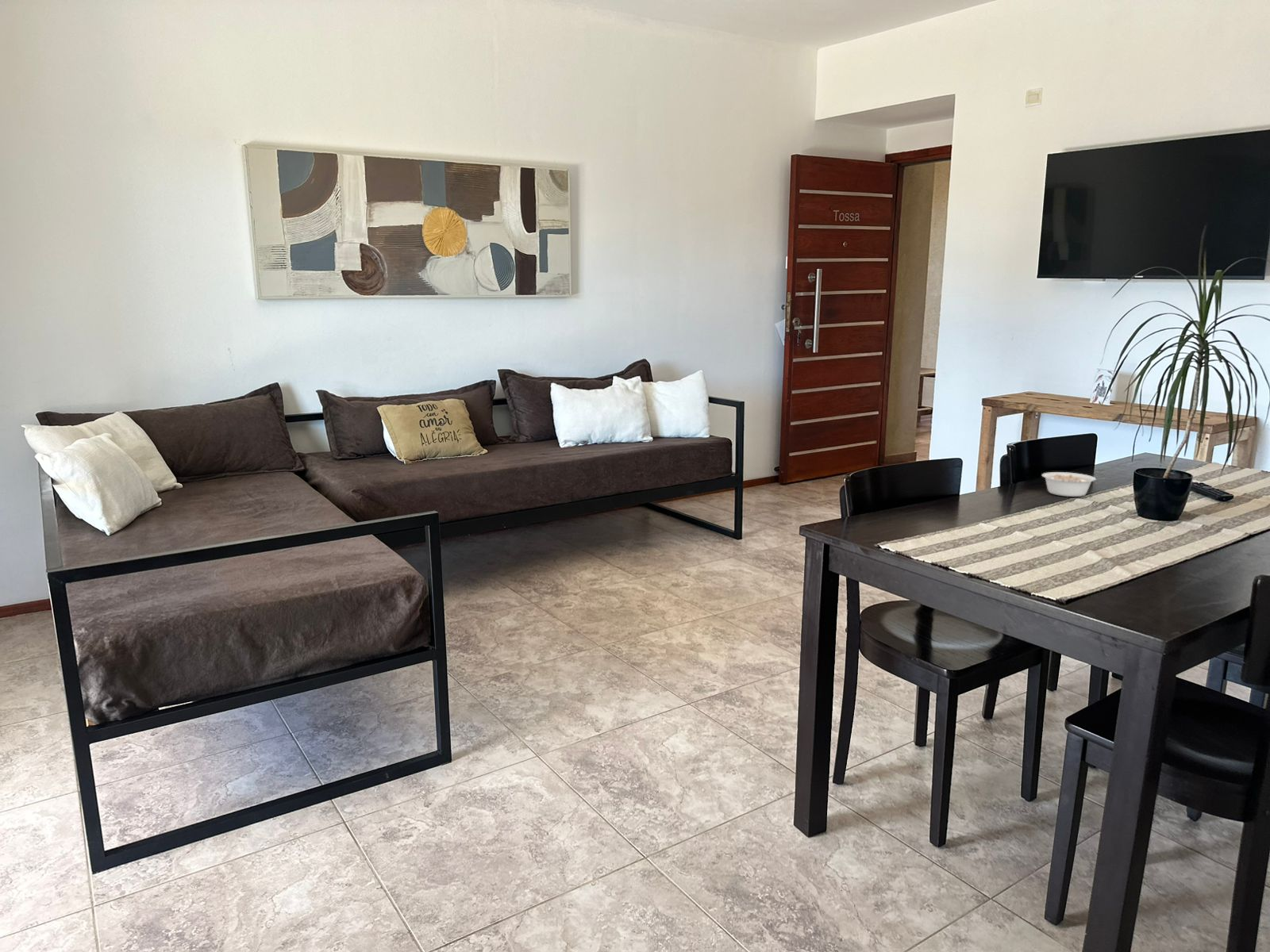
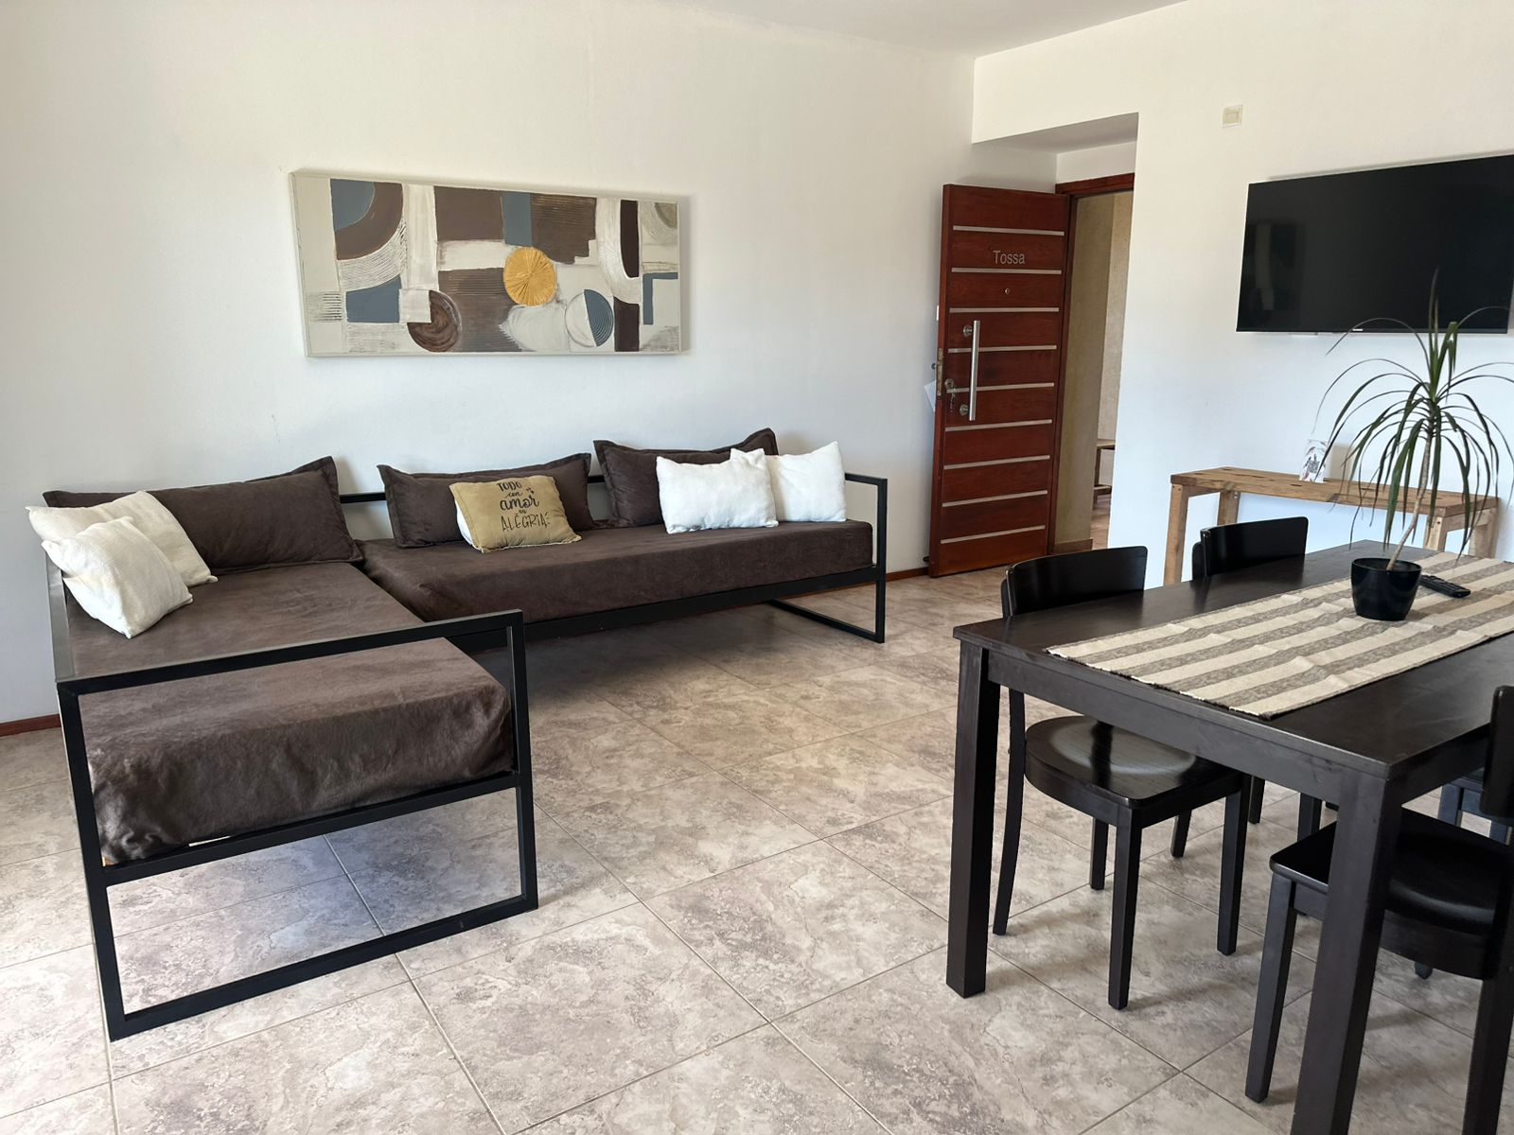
- legume (1070, 483)
